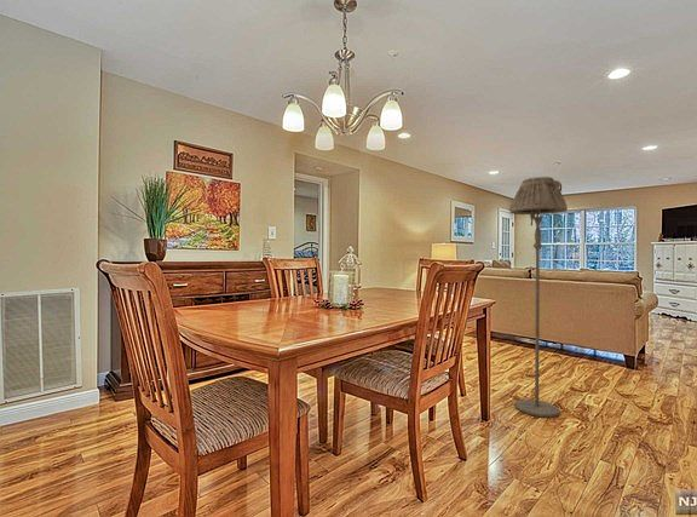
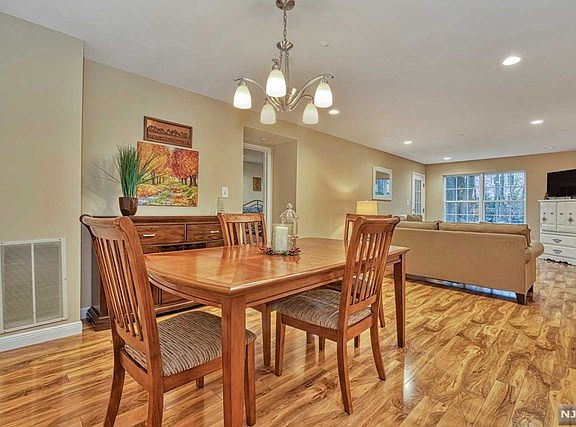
- floor lamp (537, 294)
